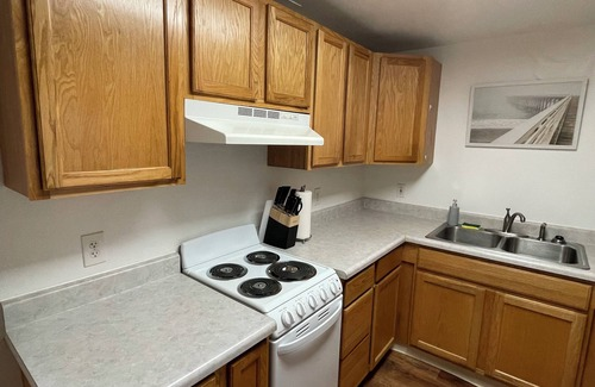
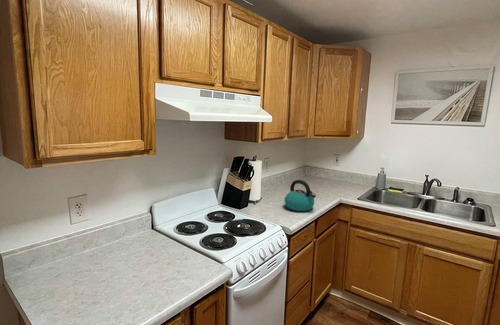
+ kettle (301, 194)
